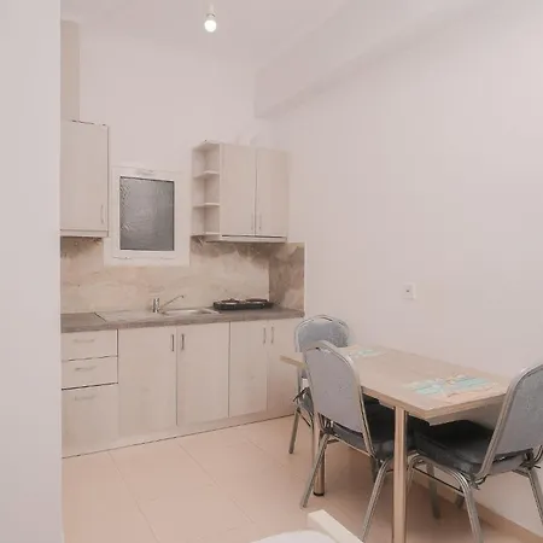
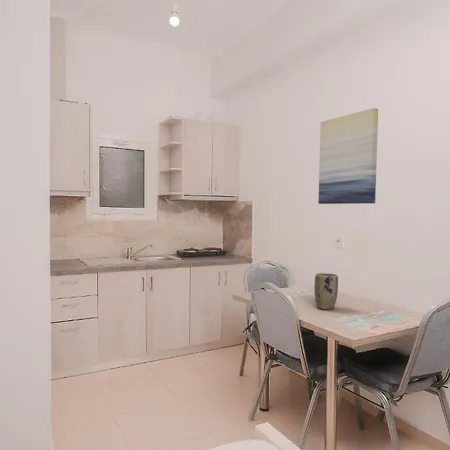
+ plant pot (325, 291)
+ wall art (346, 159)
